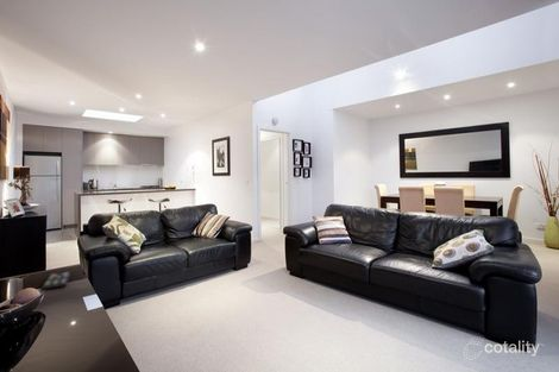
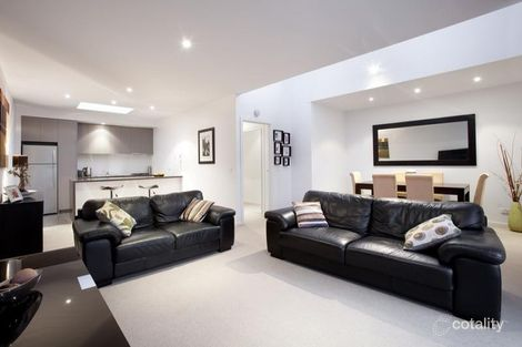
- remote control (57, 278)
